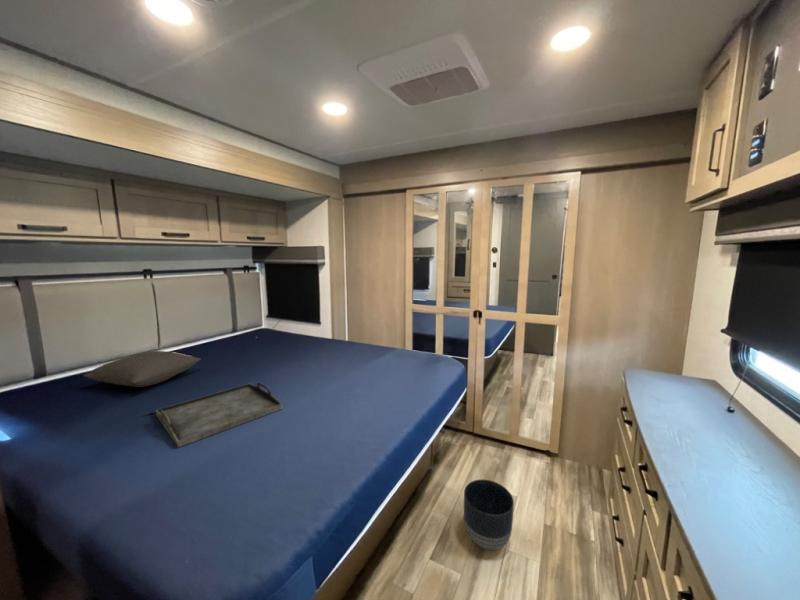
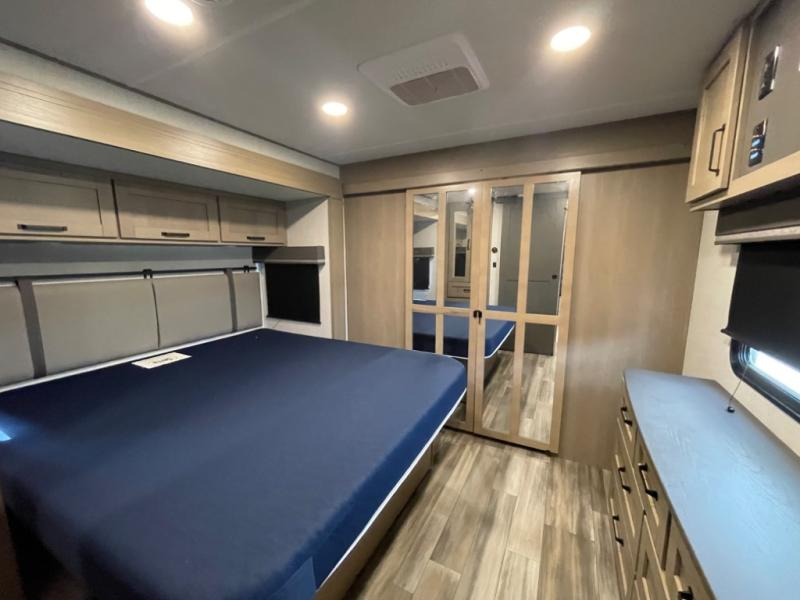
- serving tray (220, 404)
- pillow (146, 367)
- planter (487, 517)
